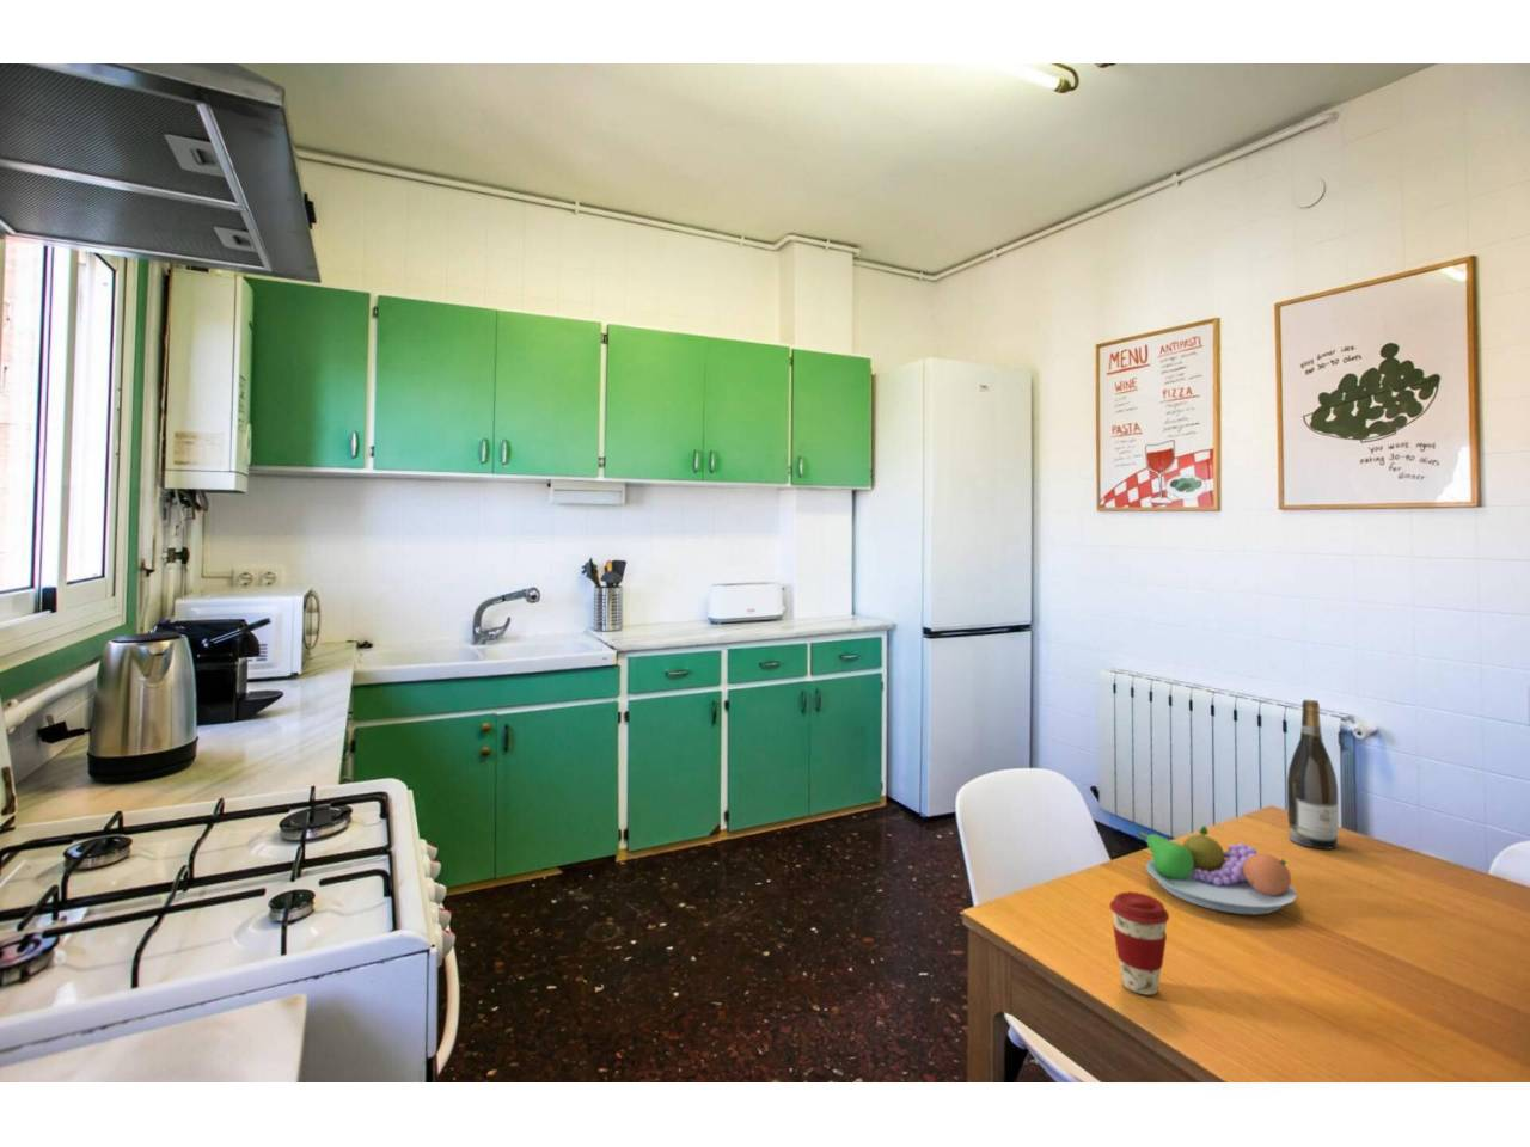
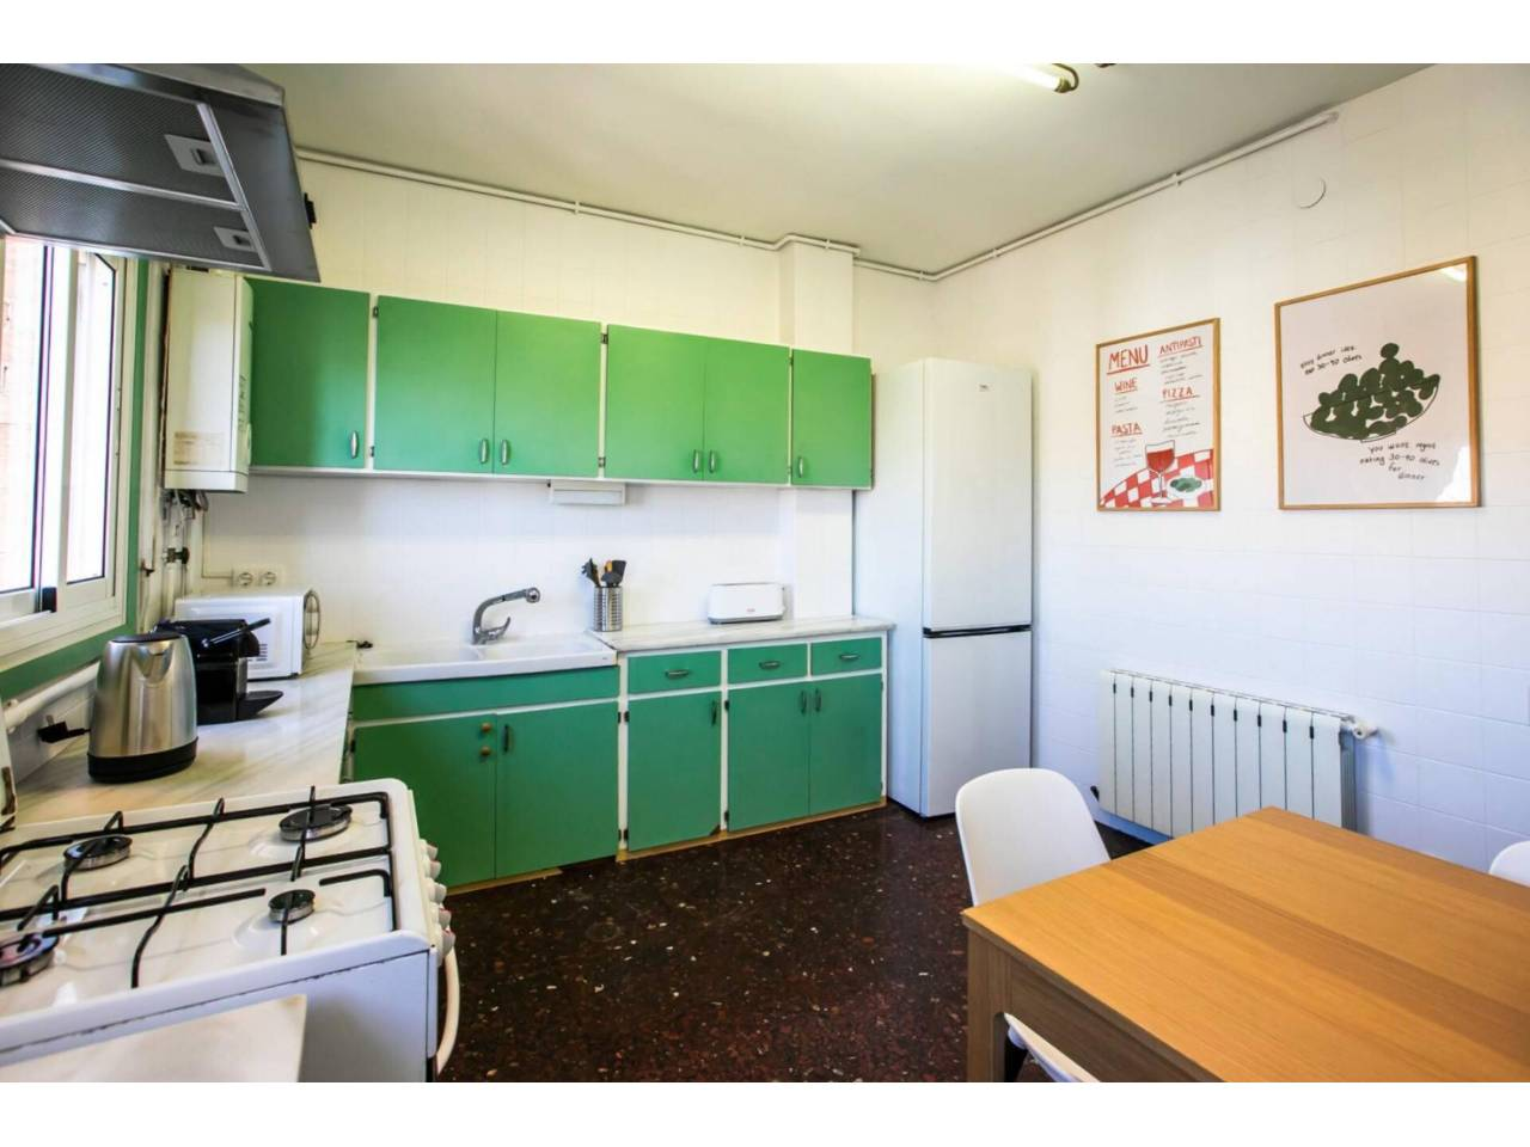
- fruit bowl (1212, 863)
- wine bottle (1311, 771)
- coffee cup (1140, 942)
